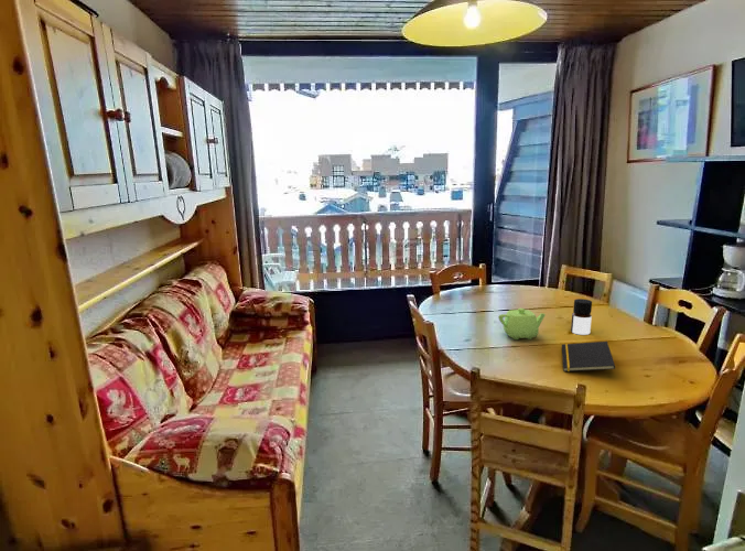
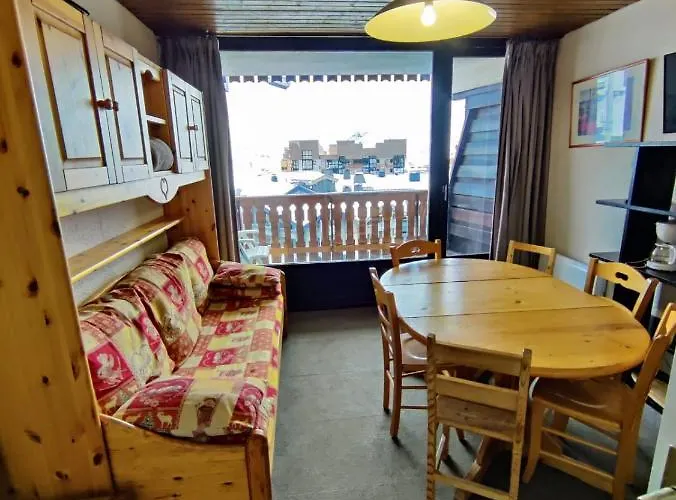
- teapot (521, 322)
- bottle (581, 316)
- notepad (586, 355)
